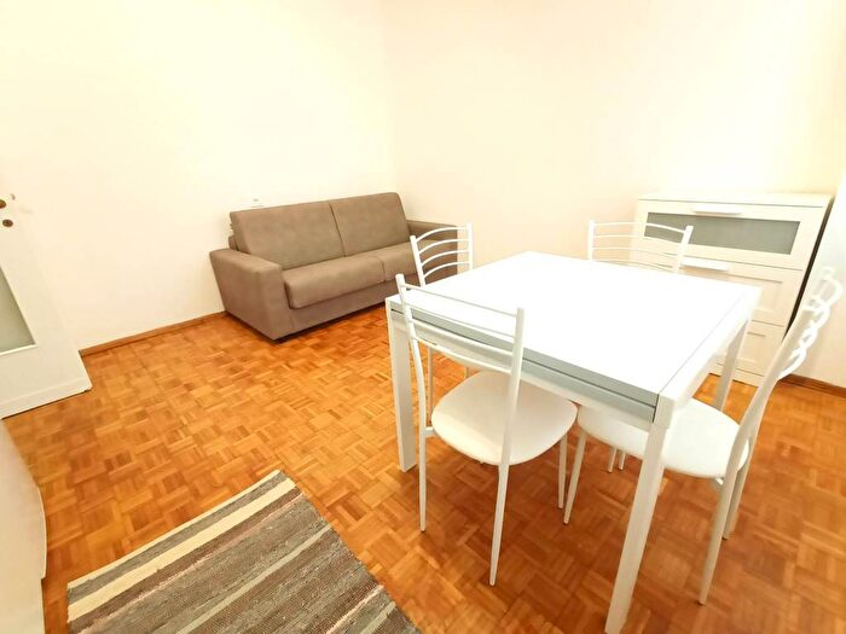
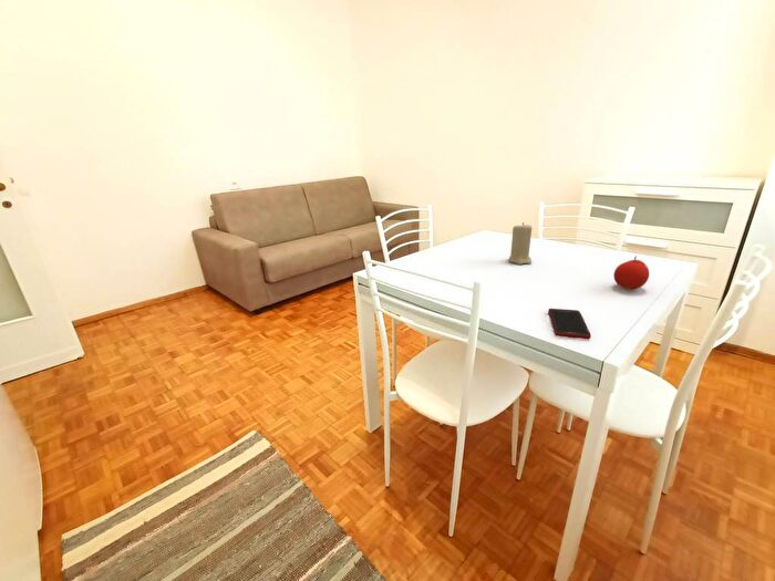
+ cell phone (567, 322)
+ candle (521, 241)
+ fruit (631, 272)
